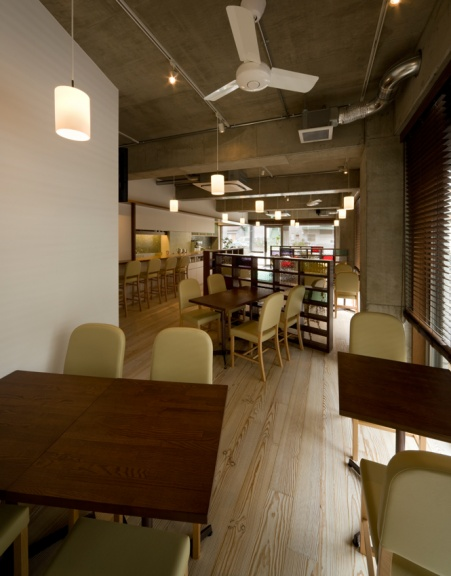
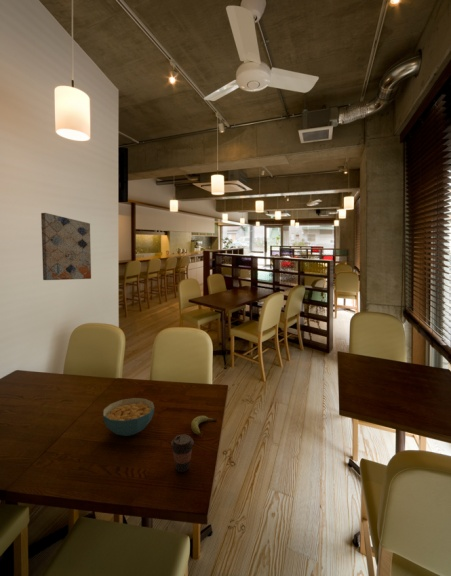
+ coffee cup (182, 453)
+ fruit (201, 422)
+ wall art (68, 249)
+ cereal bowl (129, 420)
